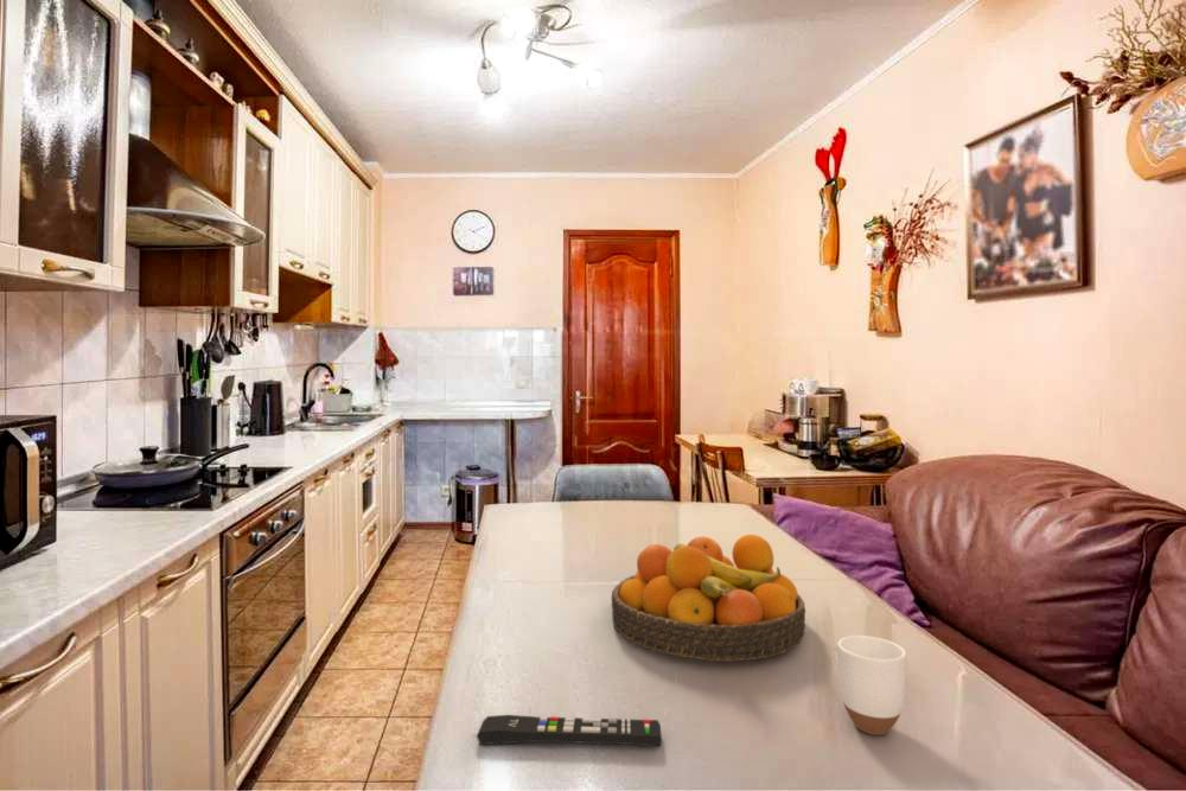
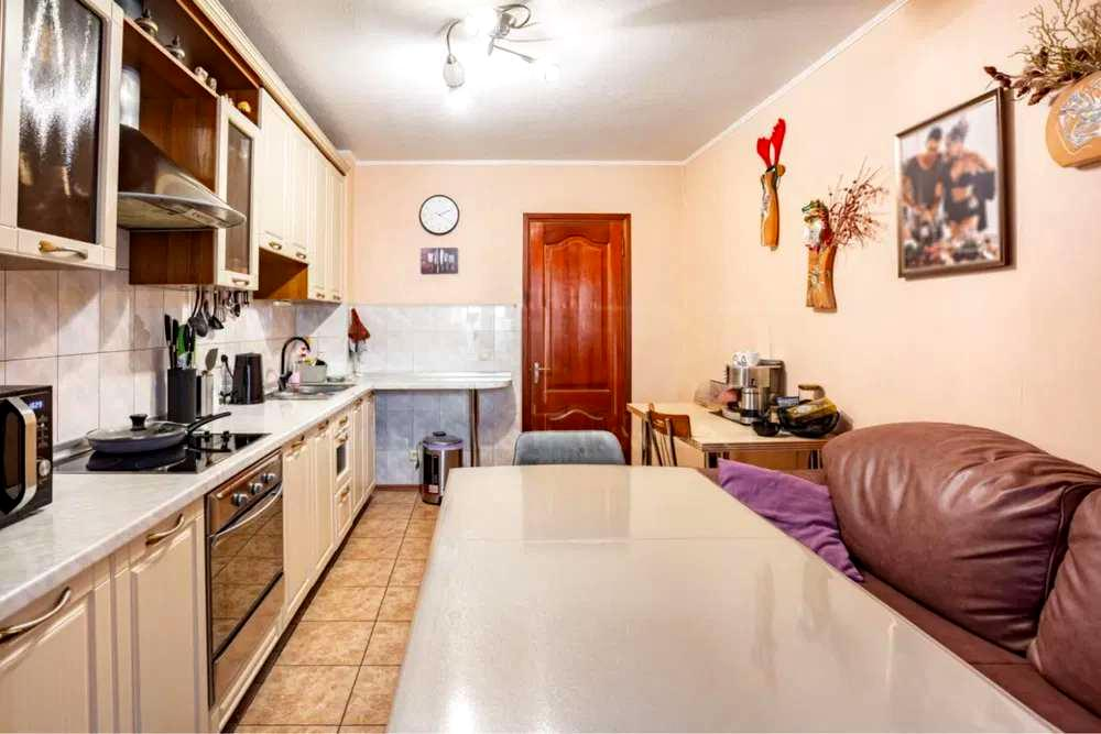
- fruit bowl (706, 580)
- remote control (569, 731)
- mug (862, 680)
